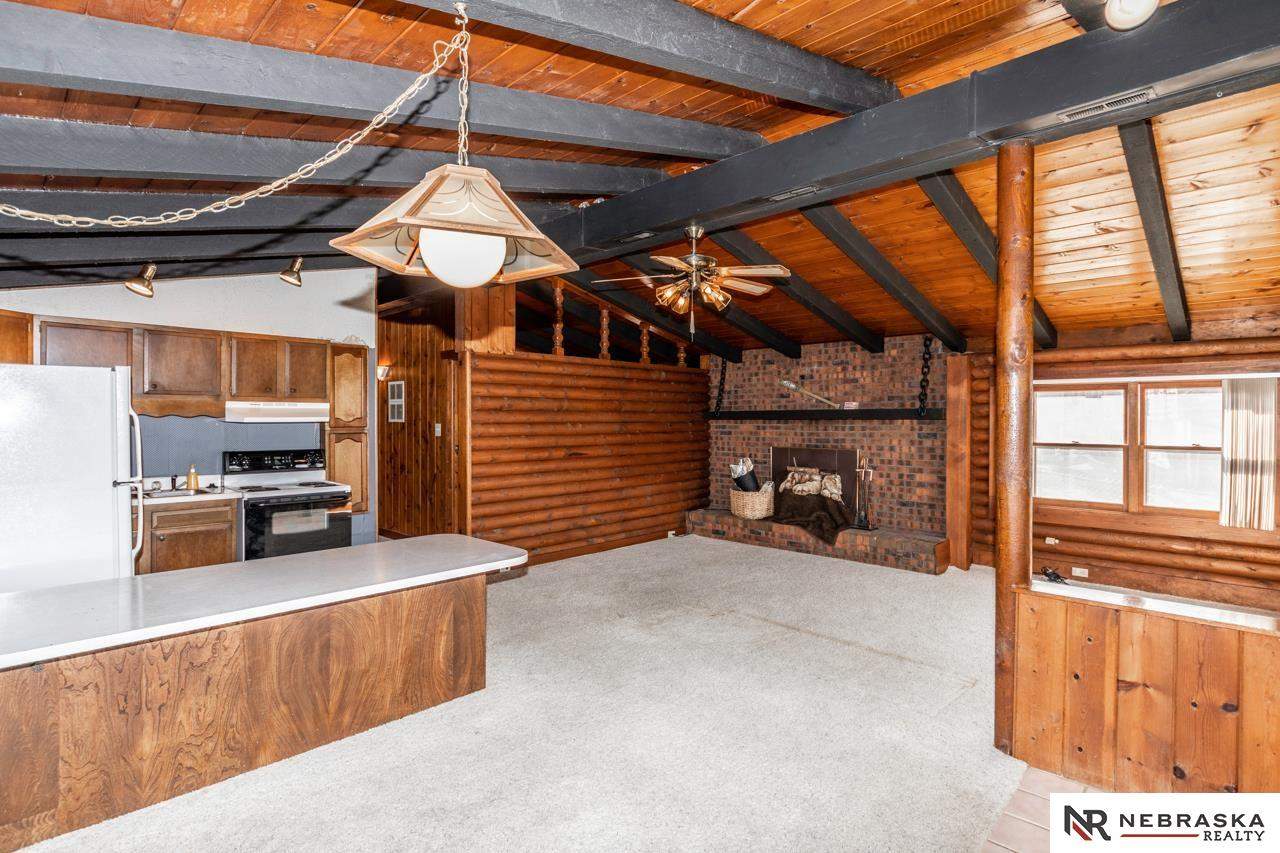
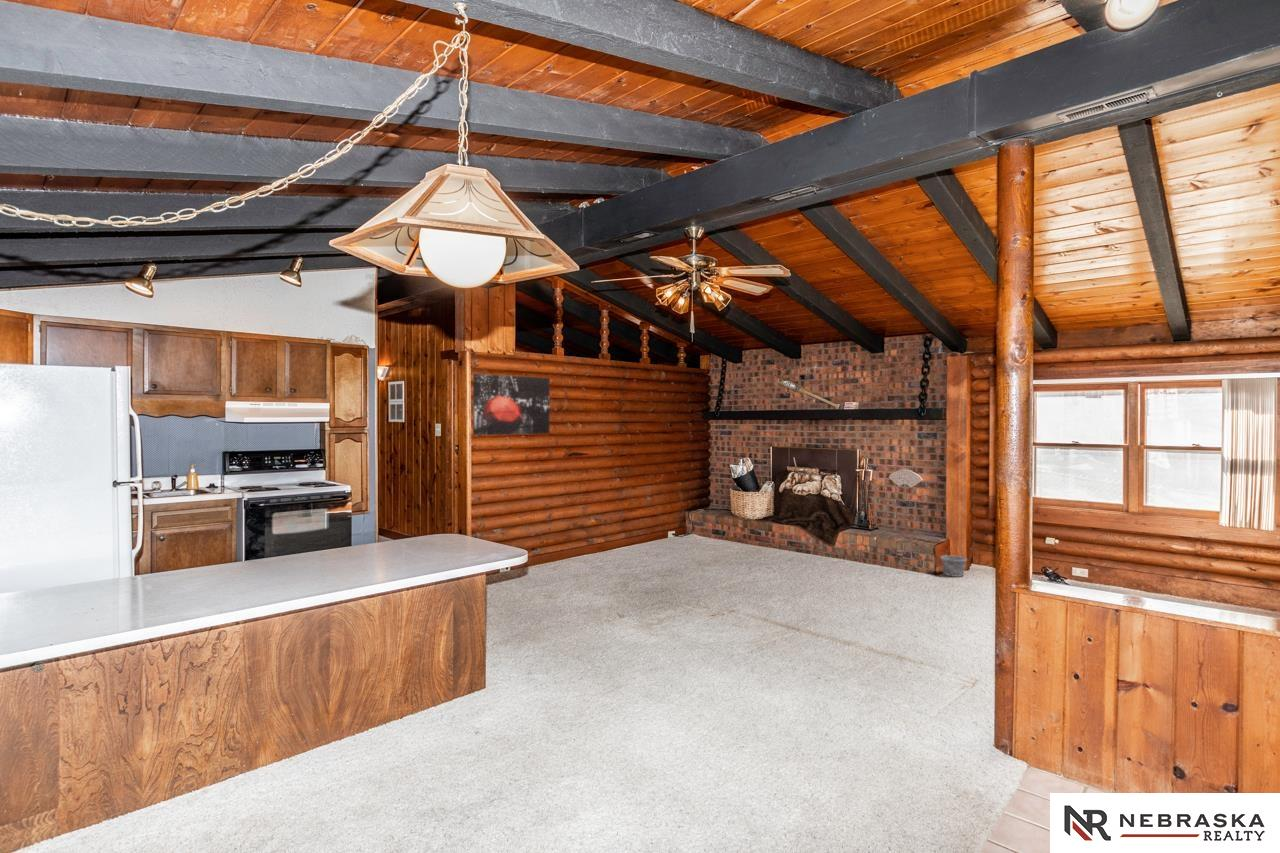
+ wall ornament (905, 478)
+ bucket (953, 559)
+ wall art (513, 405)
